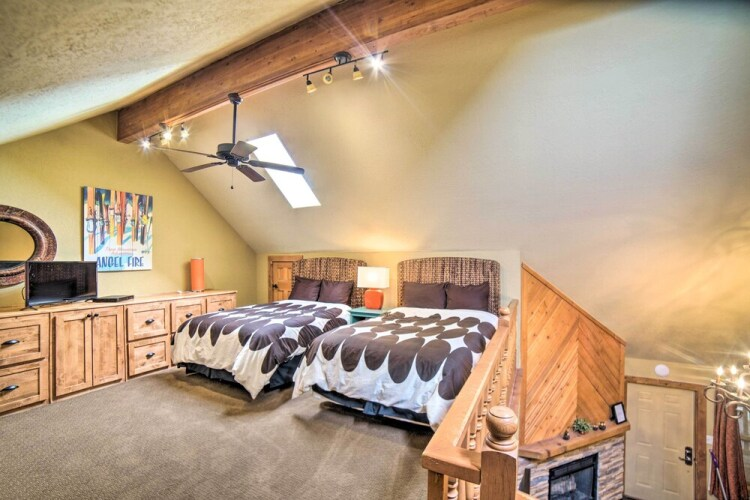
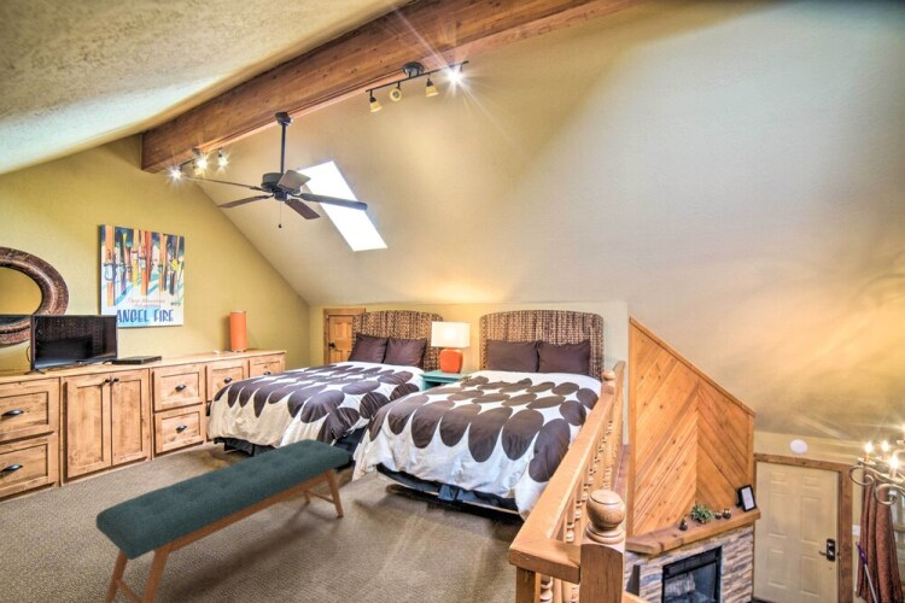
+ bench (244, 510)
